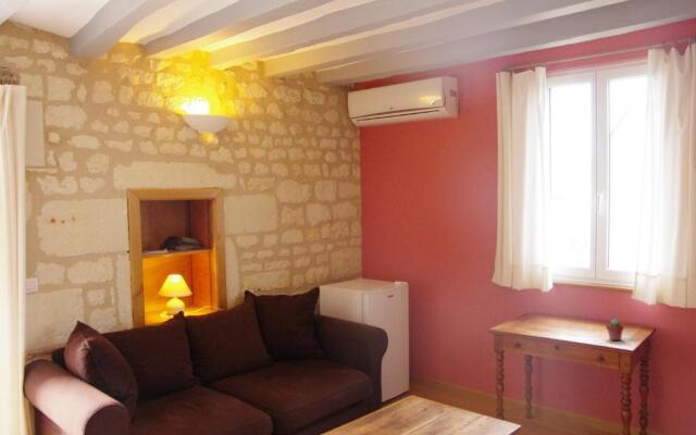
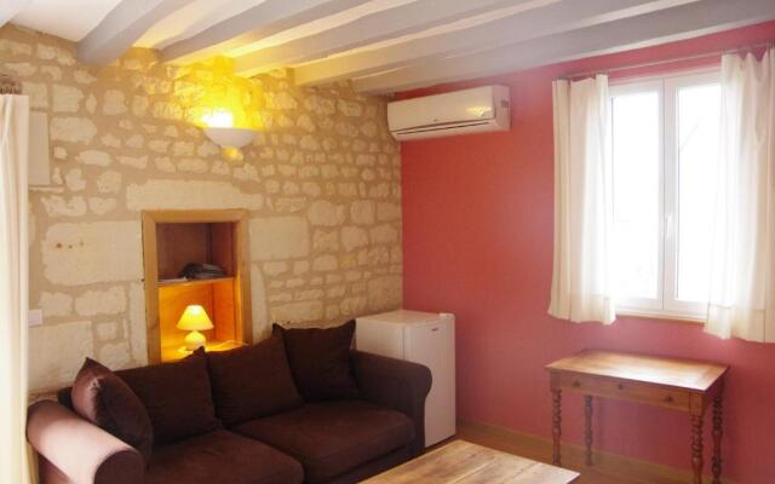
- potted succulent (614, 328)
